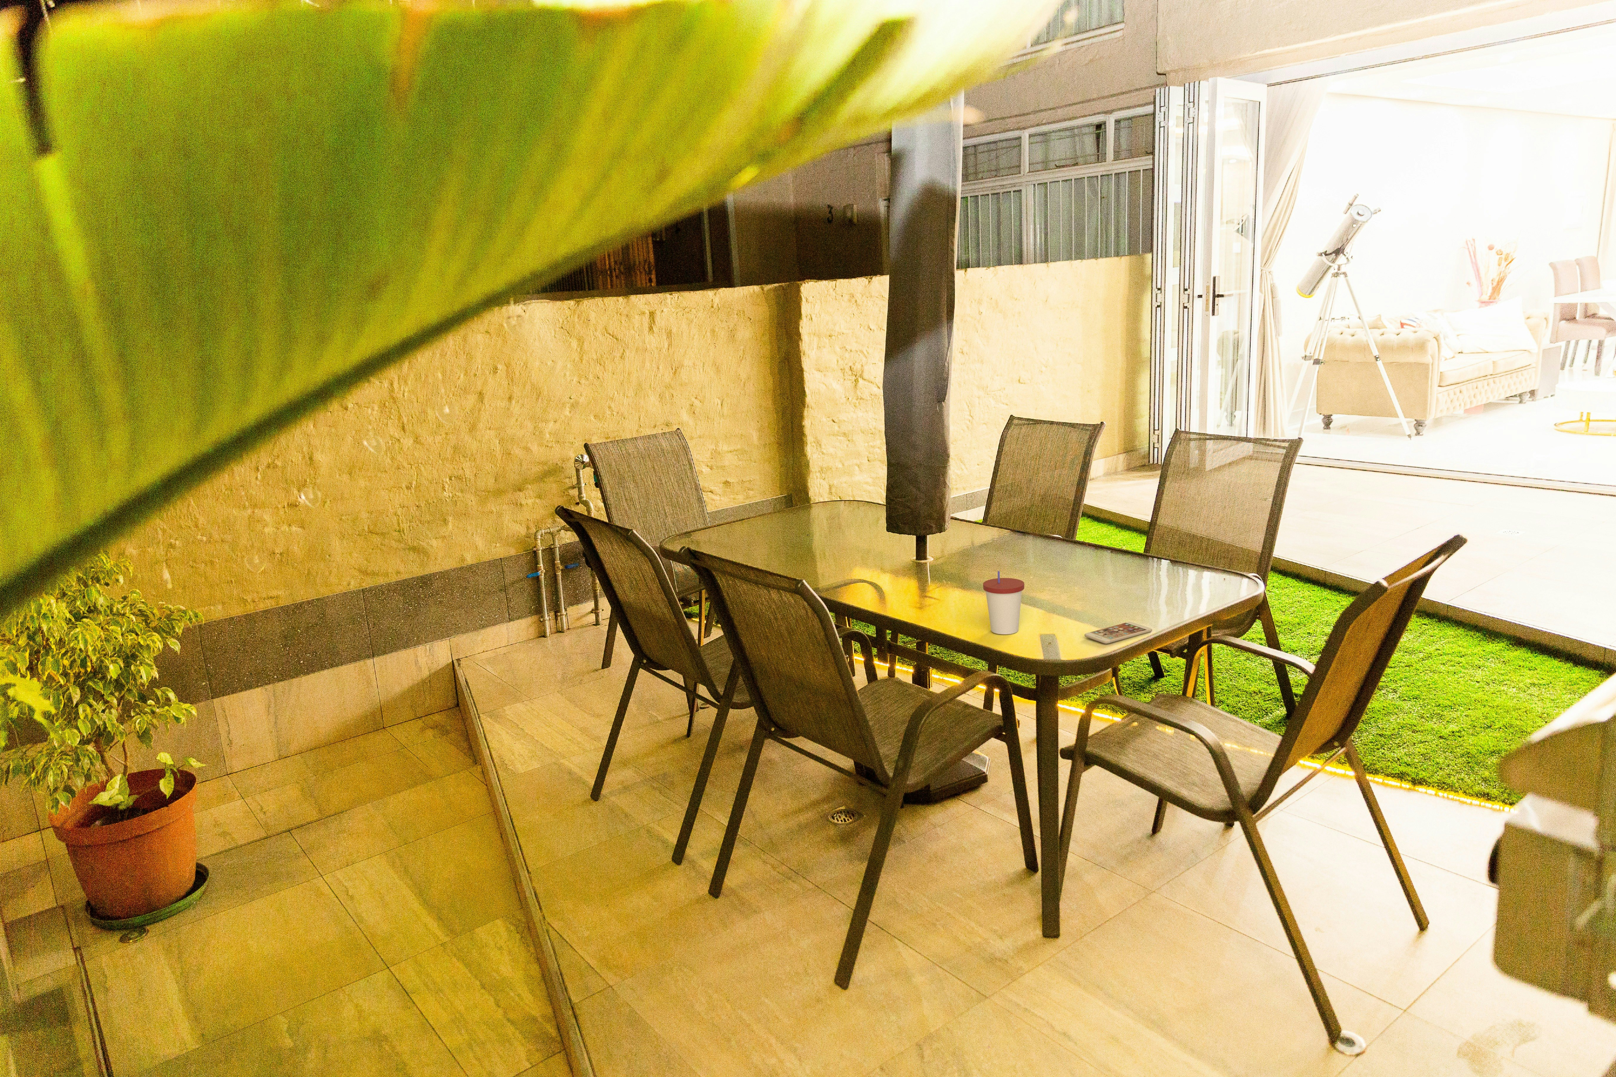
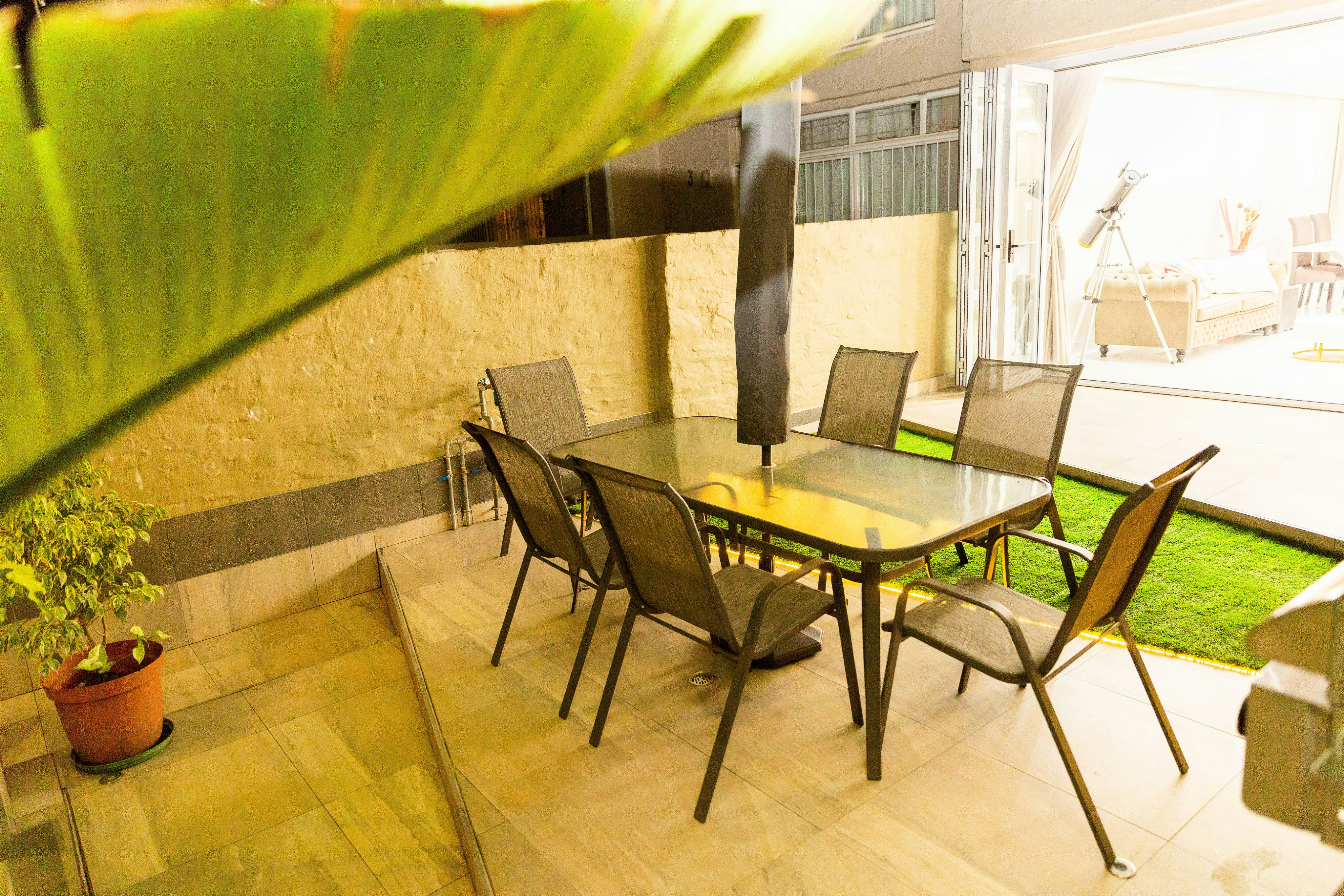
- cup (1004, 601)
- smartphone (1118, 632)
